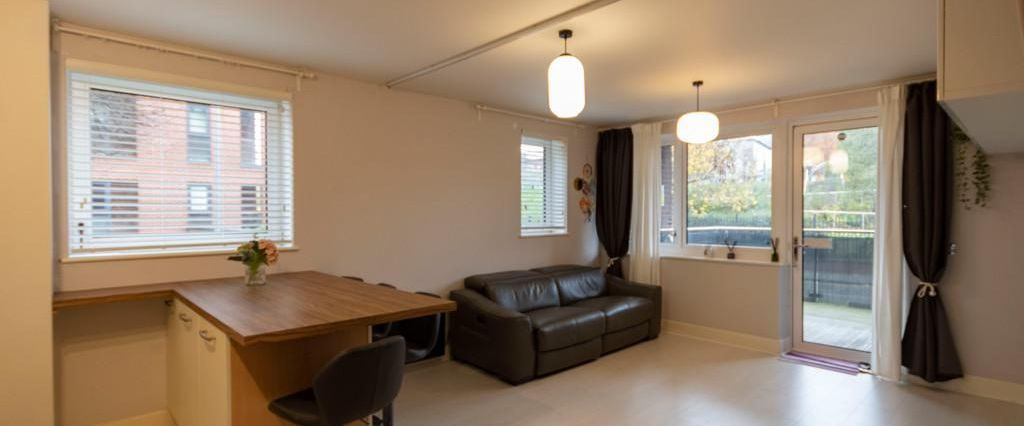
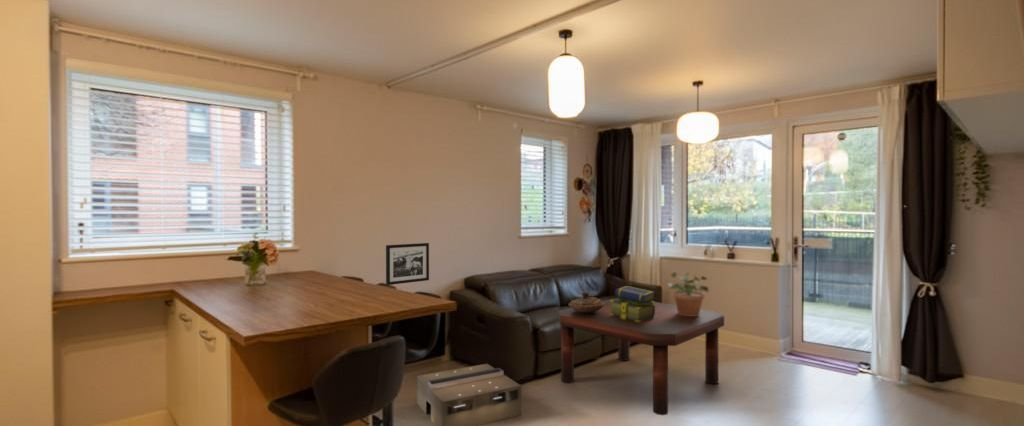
+ picture frame (408, 263)
+ potted plant (691, 293)
+ ceiling vent (471, 388)
+ decorative bowl (586, 301)
+ coffee table (641, 343)
+ stack of books (634, 302)
